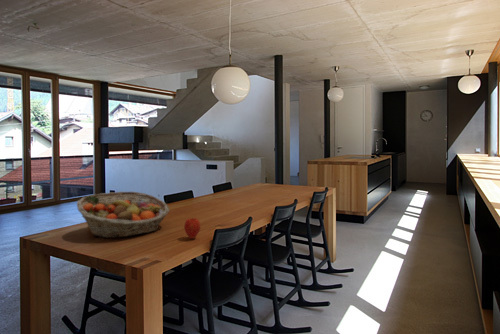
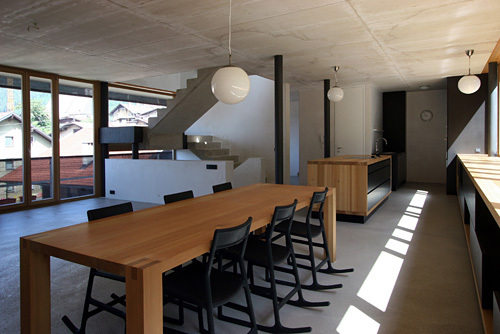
- apple (192, 228)
- fruit basket (125, 212)
